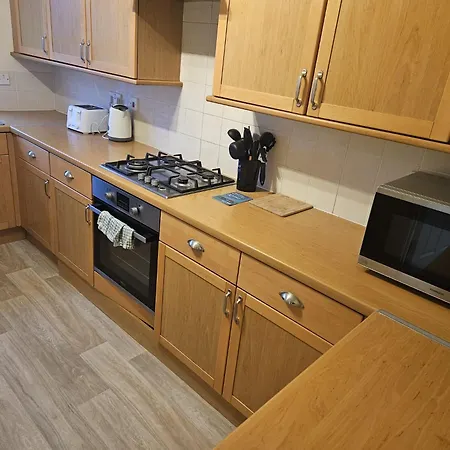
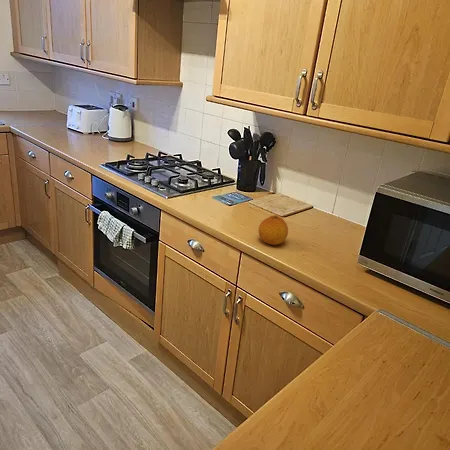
+ fruit (273, 228)
